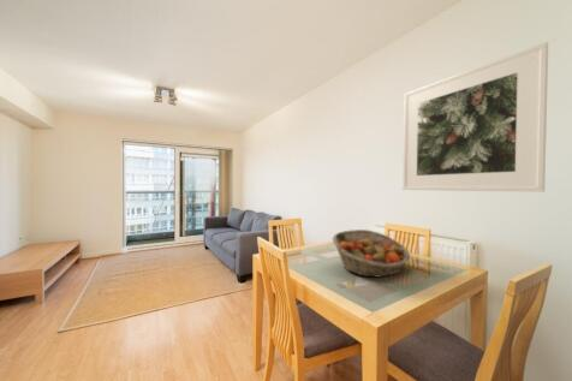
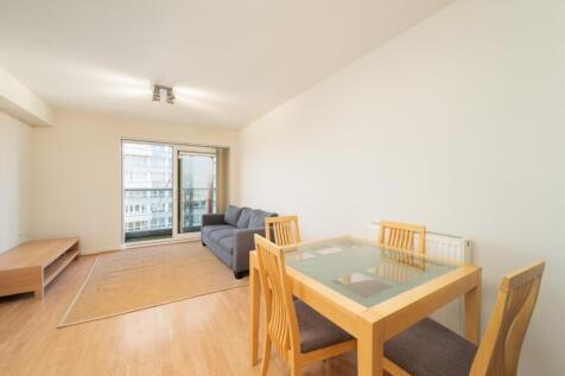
- fruit basket (369, 251)
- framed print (459, 132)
